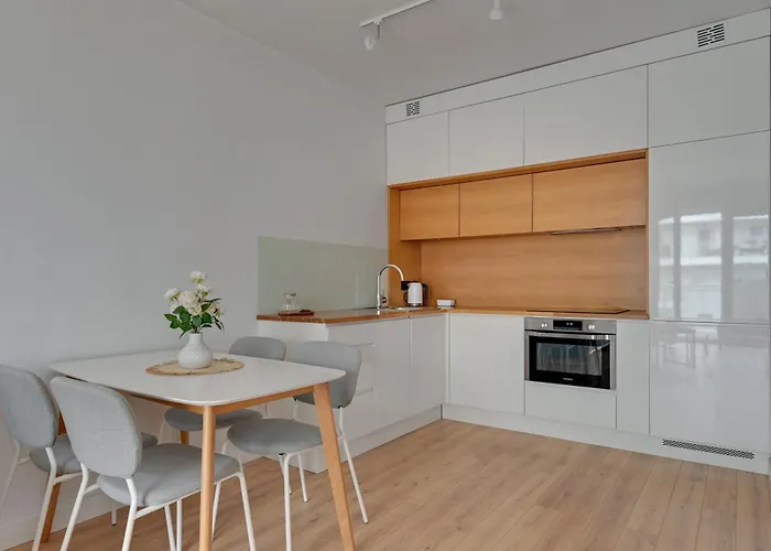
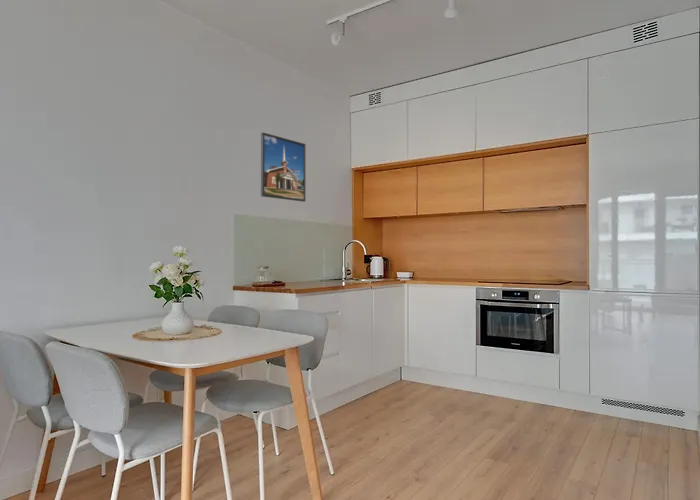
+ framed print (284, 168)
